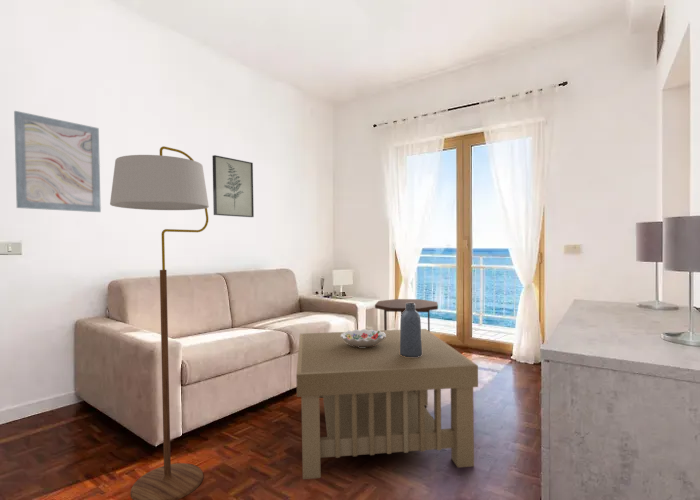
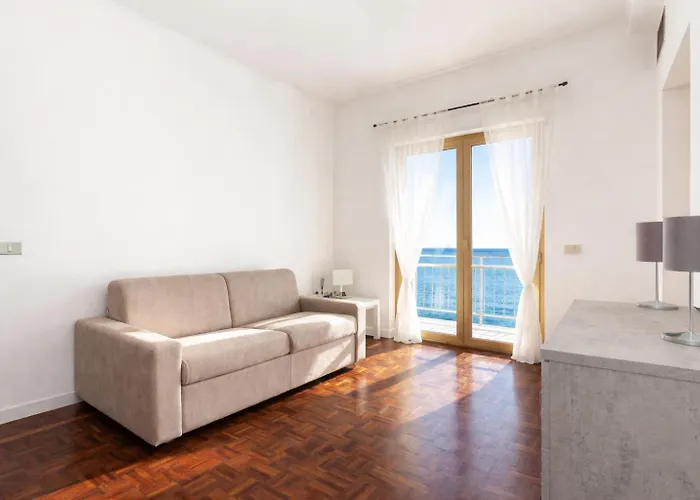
- coffee table (374, 389)
- floor lamp (166, 314)
- wall art (234, 187)
- wall art (60, 165)
- side table (386, 329)
- decorative bowl (363, 338)
- vase (410, 328)
